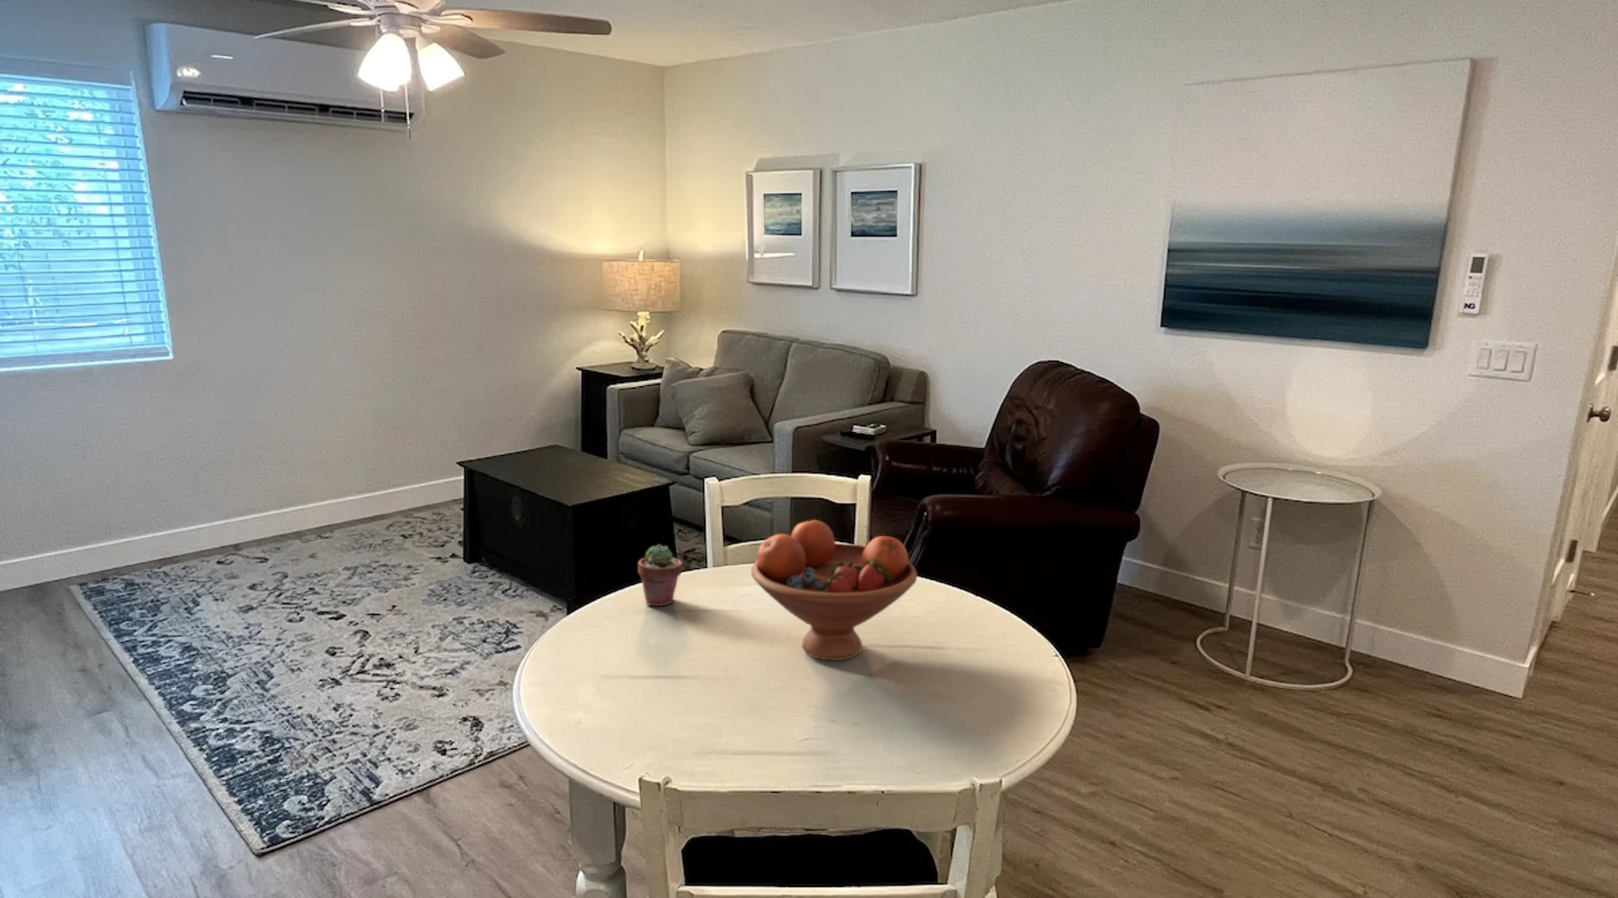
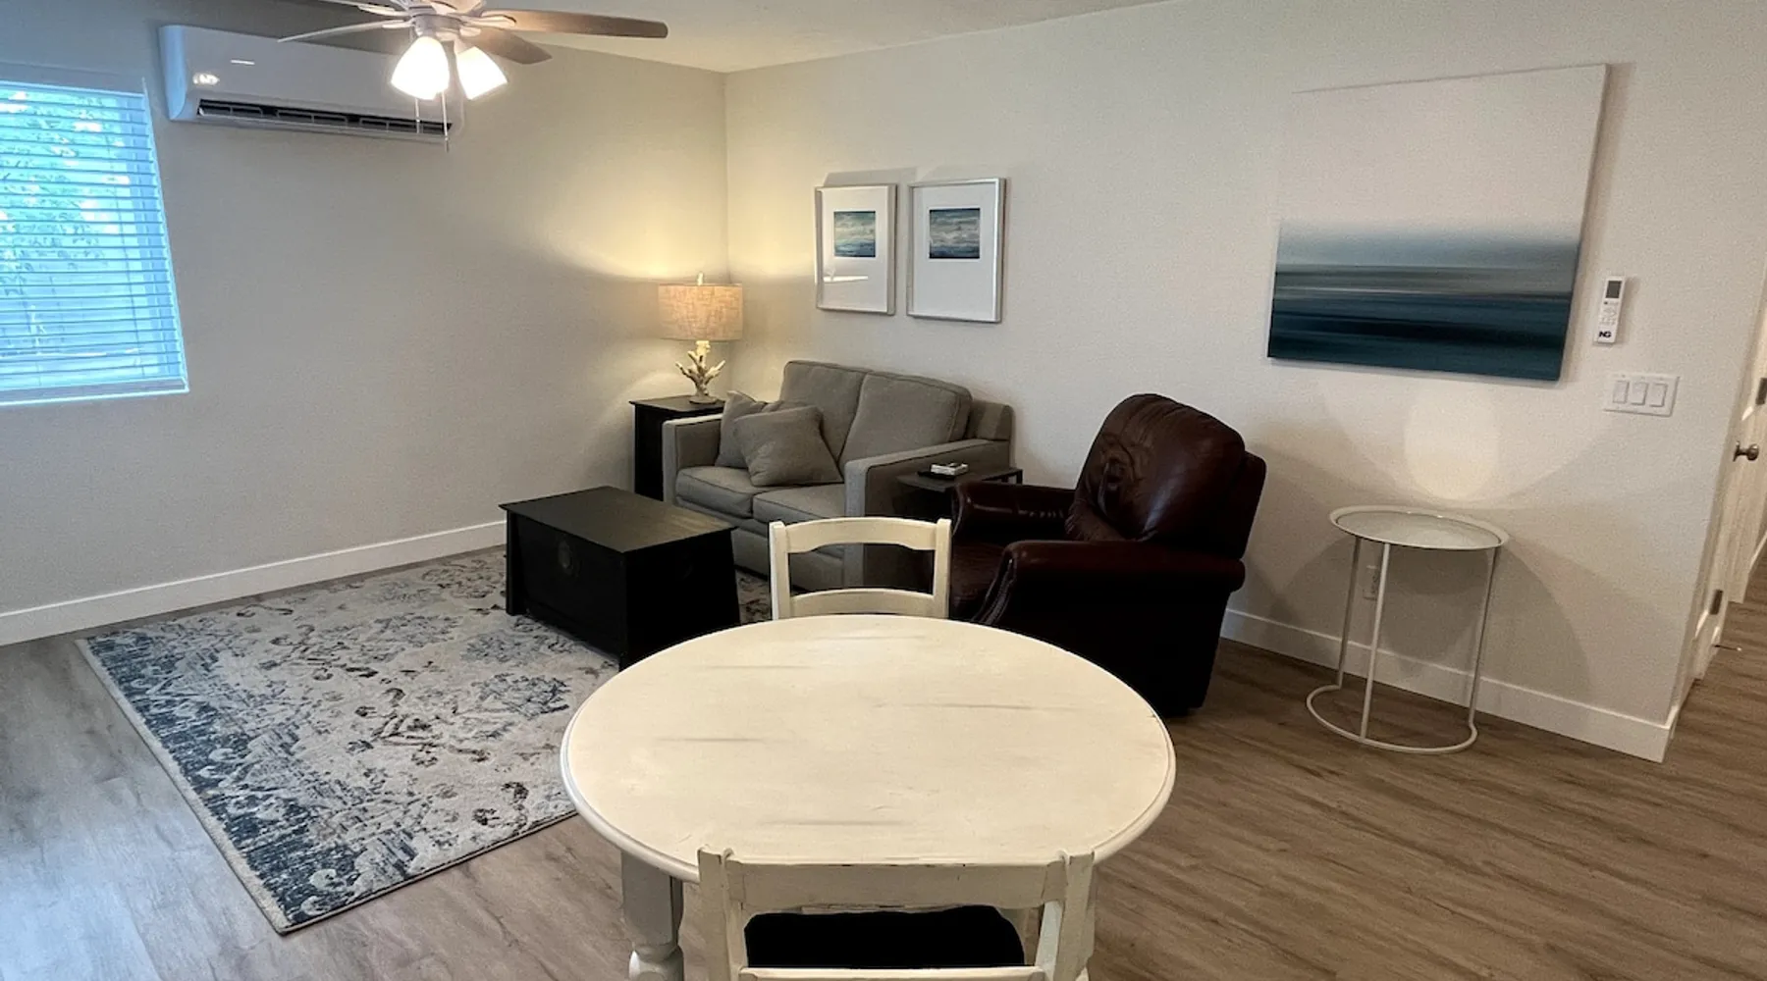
- potted succulent (660, 573)
- fruit bowl (833, 593)
